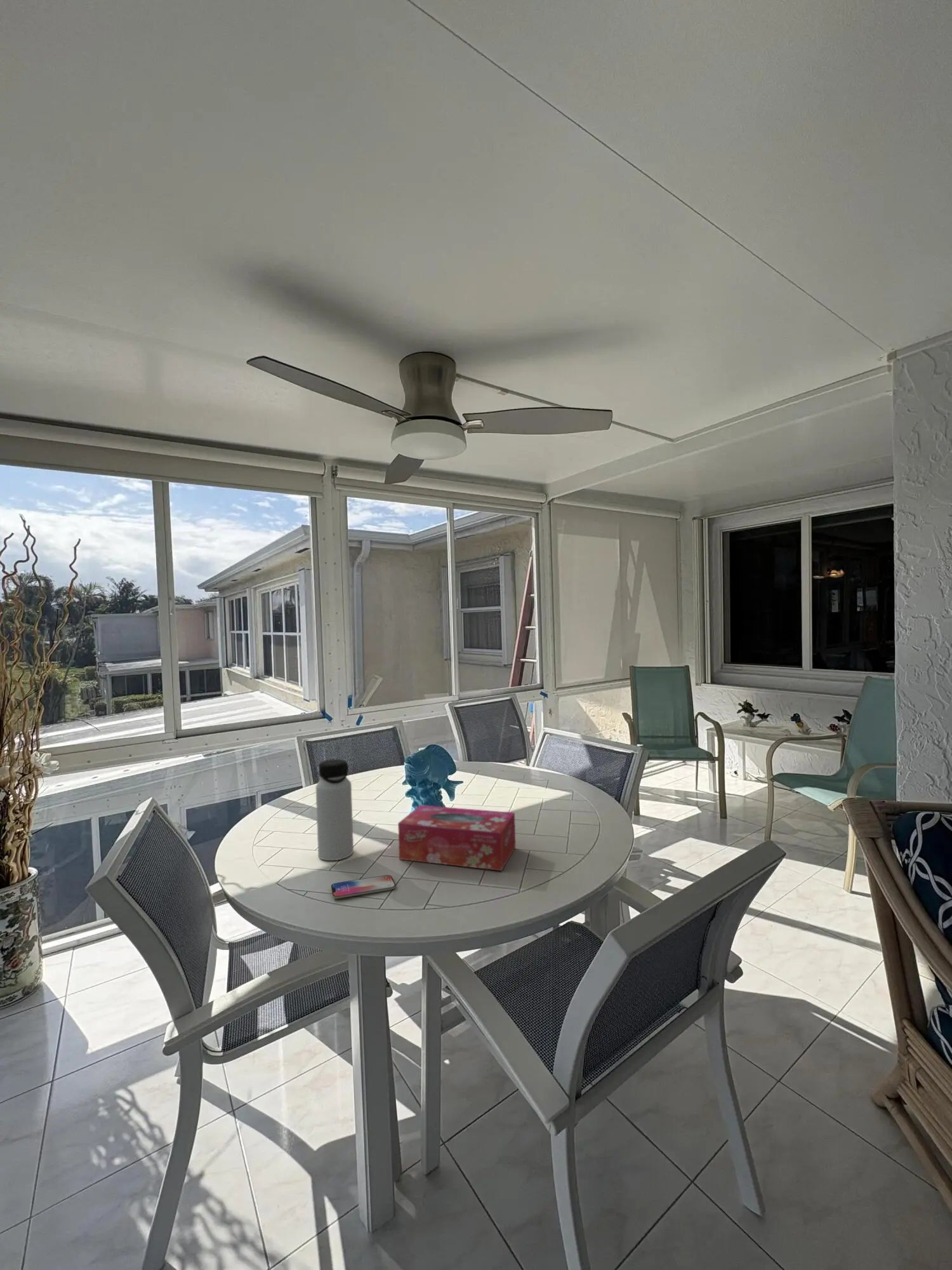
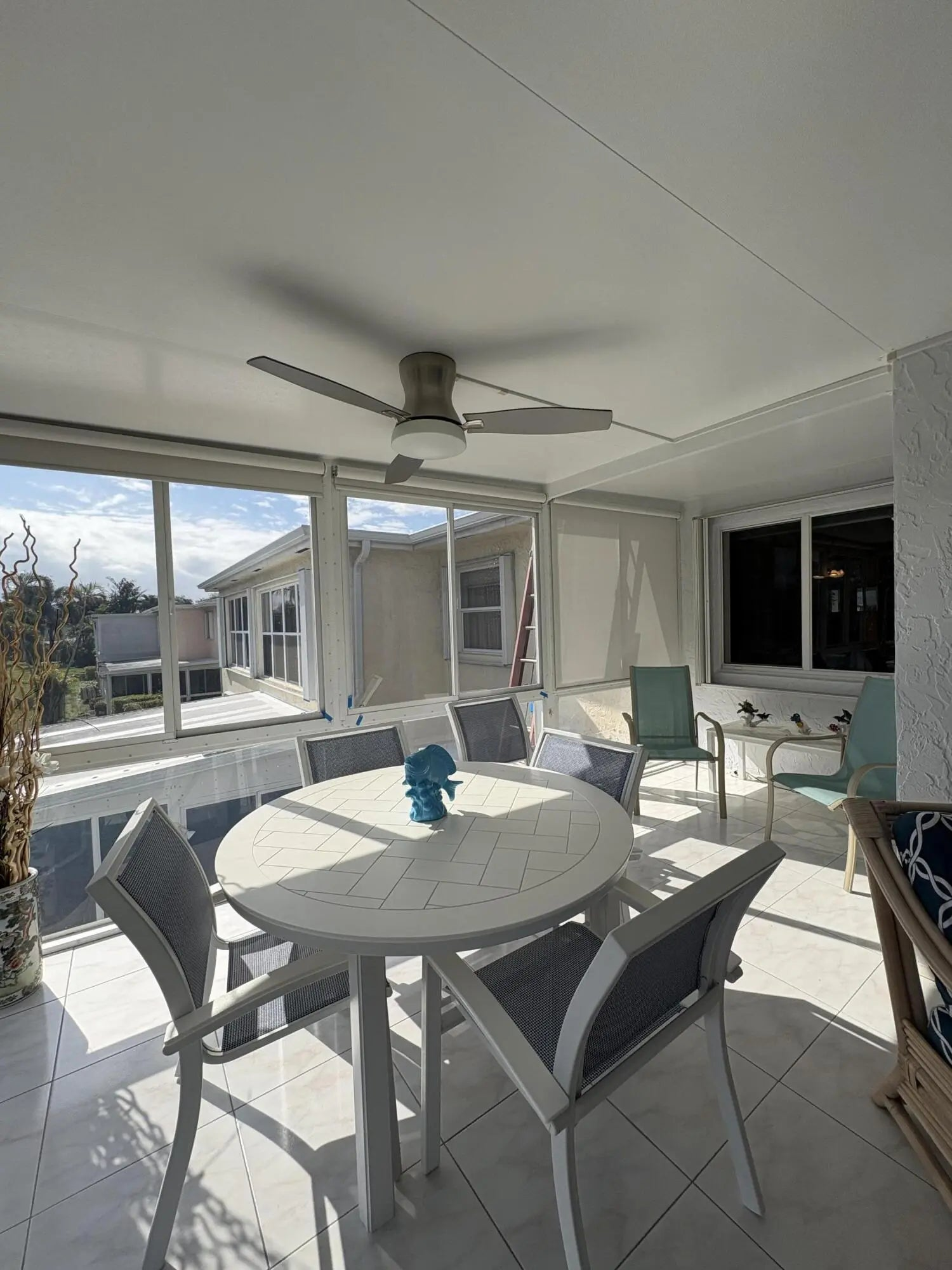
- tissue box (458, 835)
- water bottle (334, 808)
- smartphone (363, 886)
